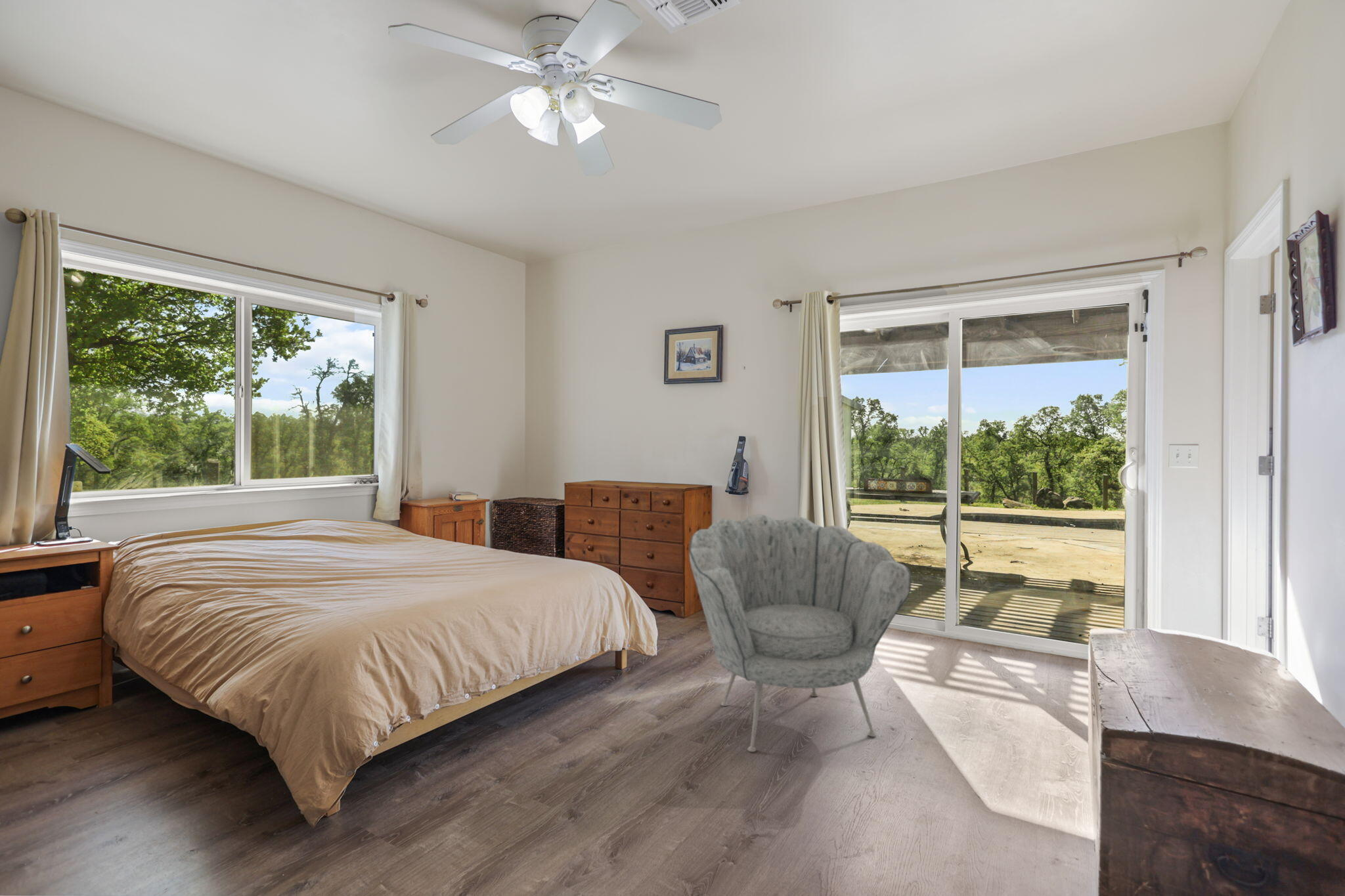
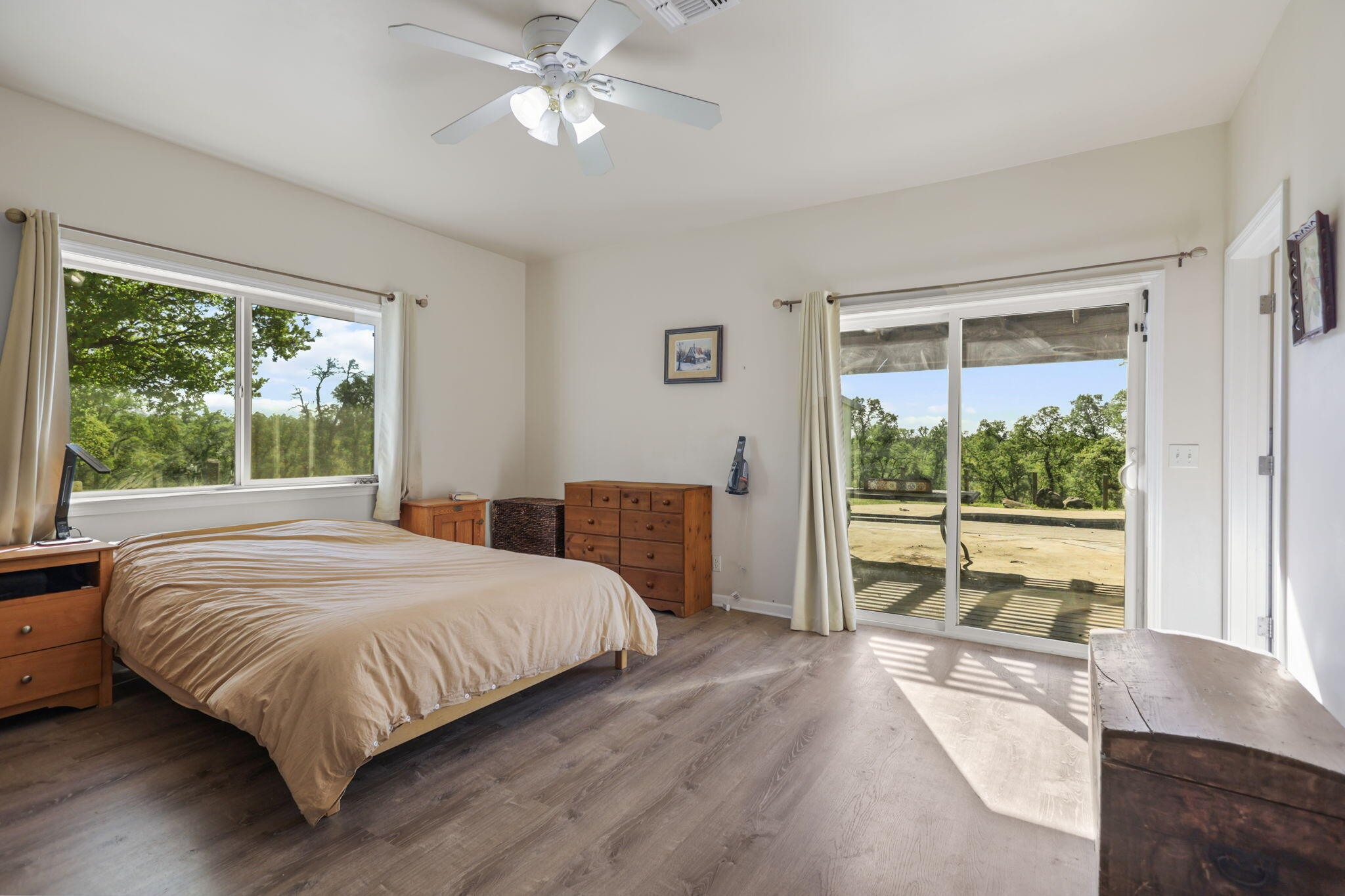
- armchair (787, 620)
